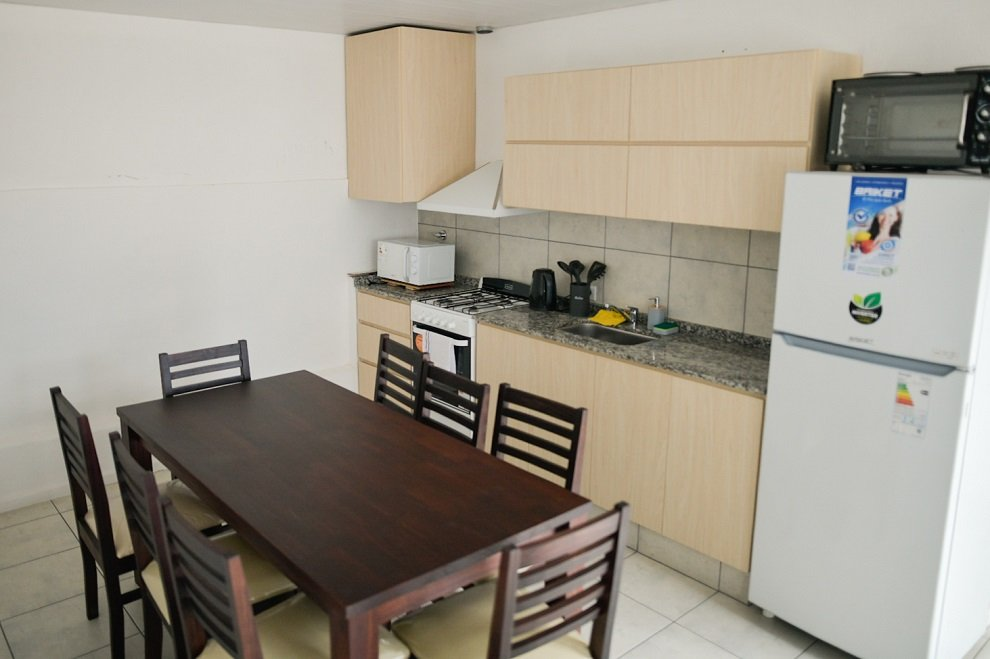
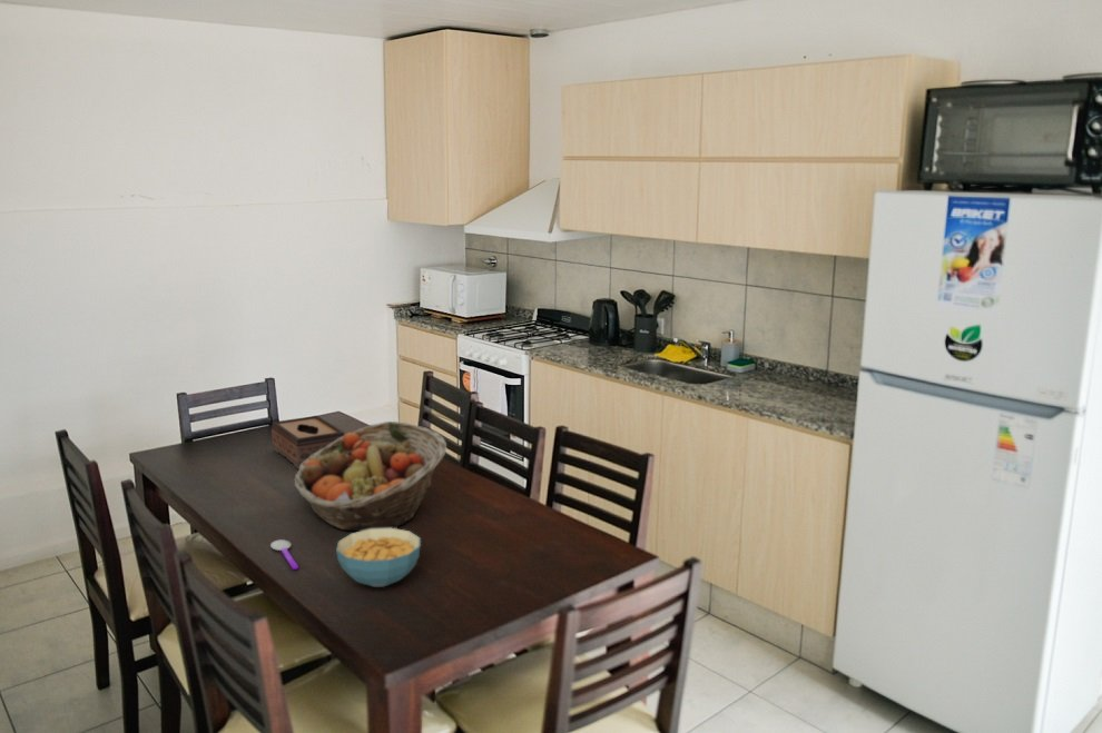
+ cereal bowl (378, 563)
+ fruit basket (371, 474)
+ spoon (286, 553)
+ tissue box (307, 440)
